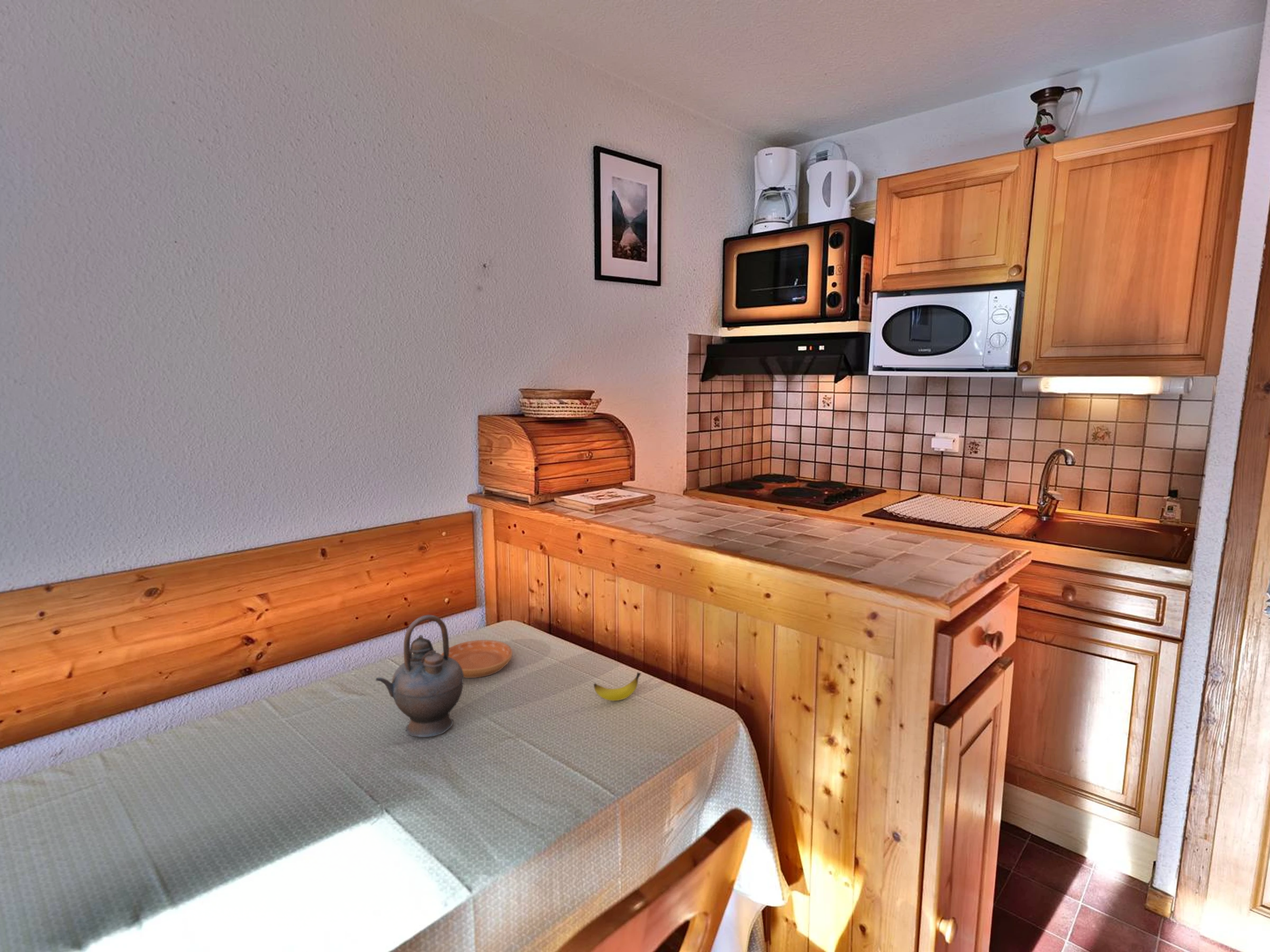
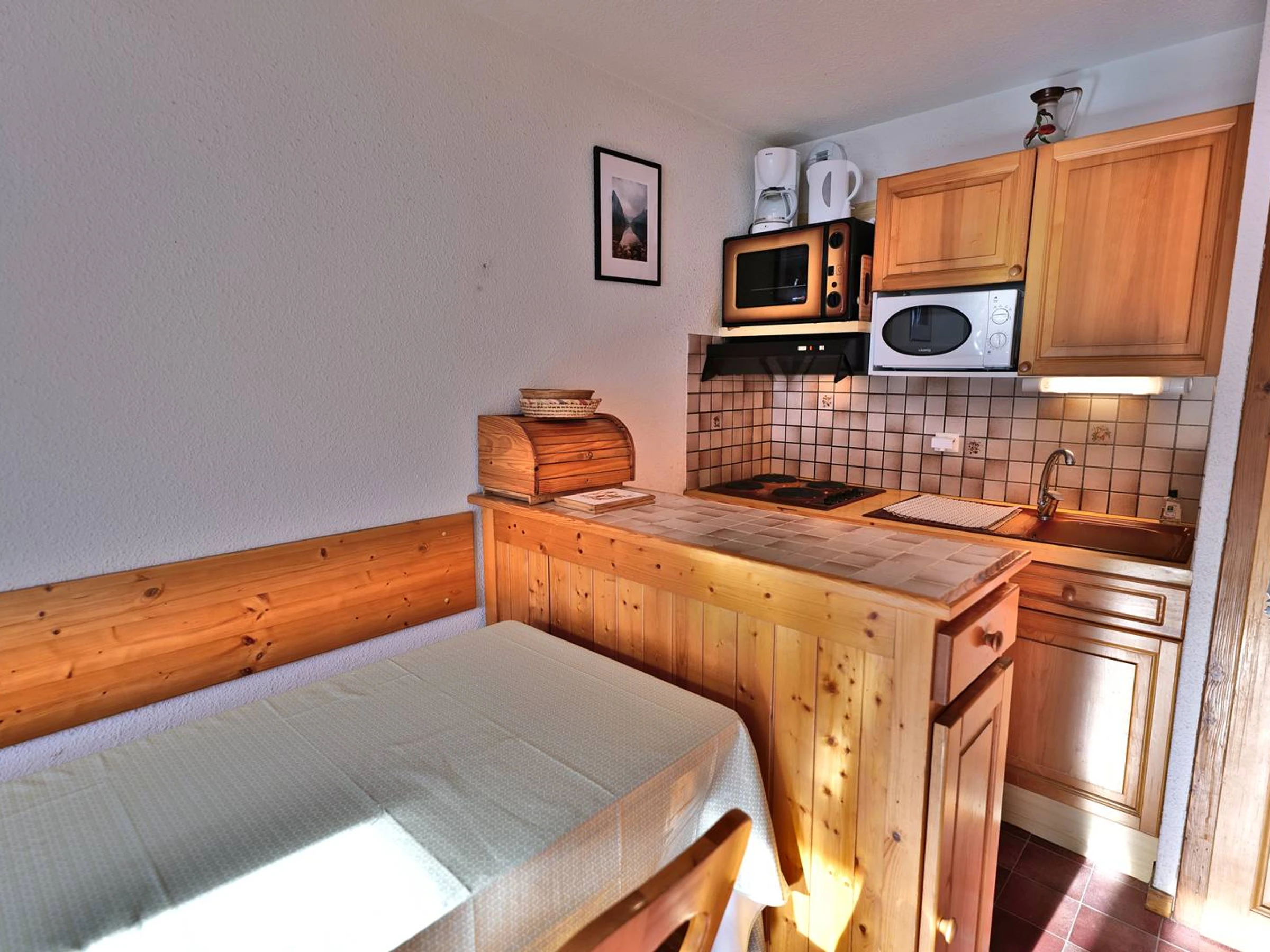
- banana (618, 688)
- saucer (476, 660)
- teapot (420, 674)
